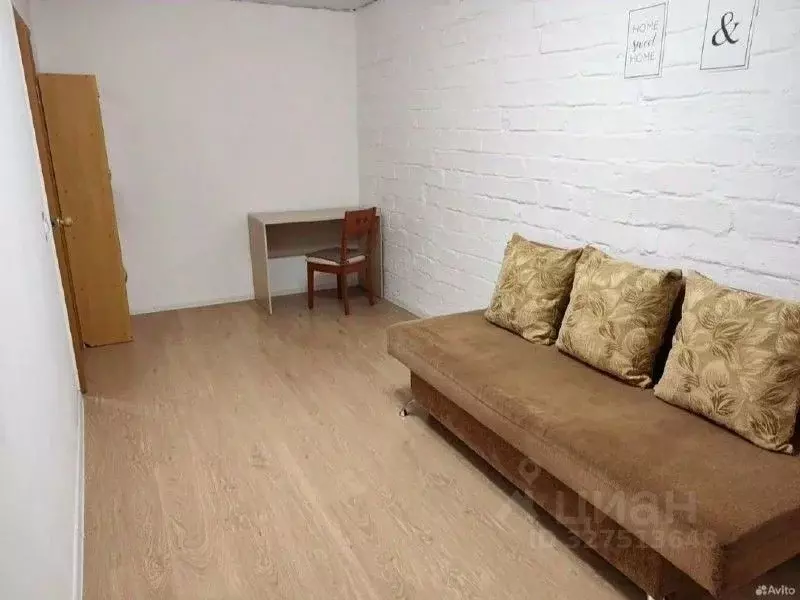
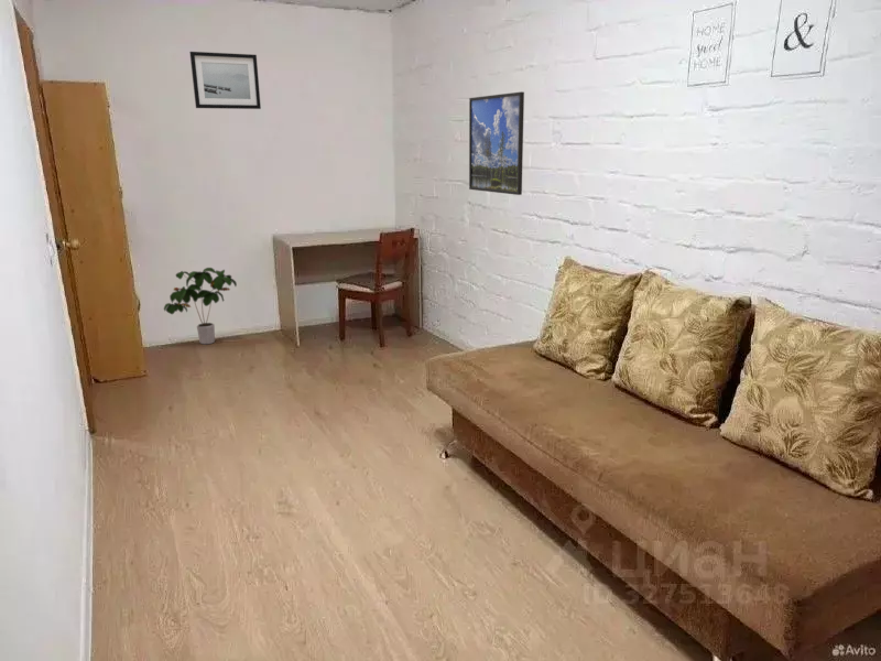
+ potted plant (202, 305)
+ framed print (494, 144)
+ wall art (226, 80)
